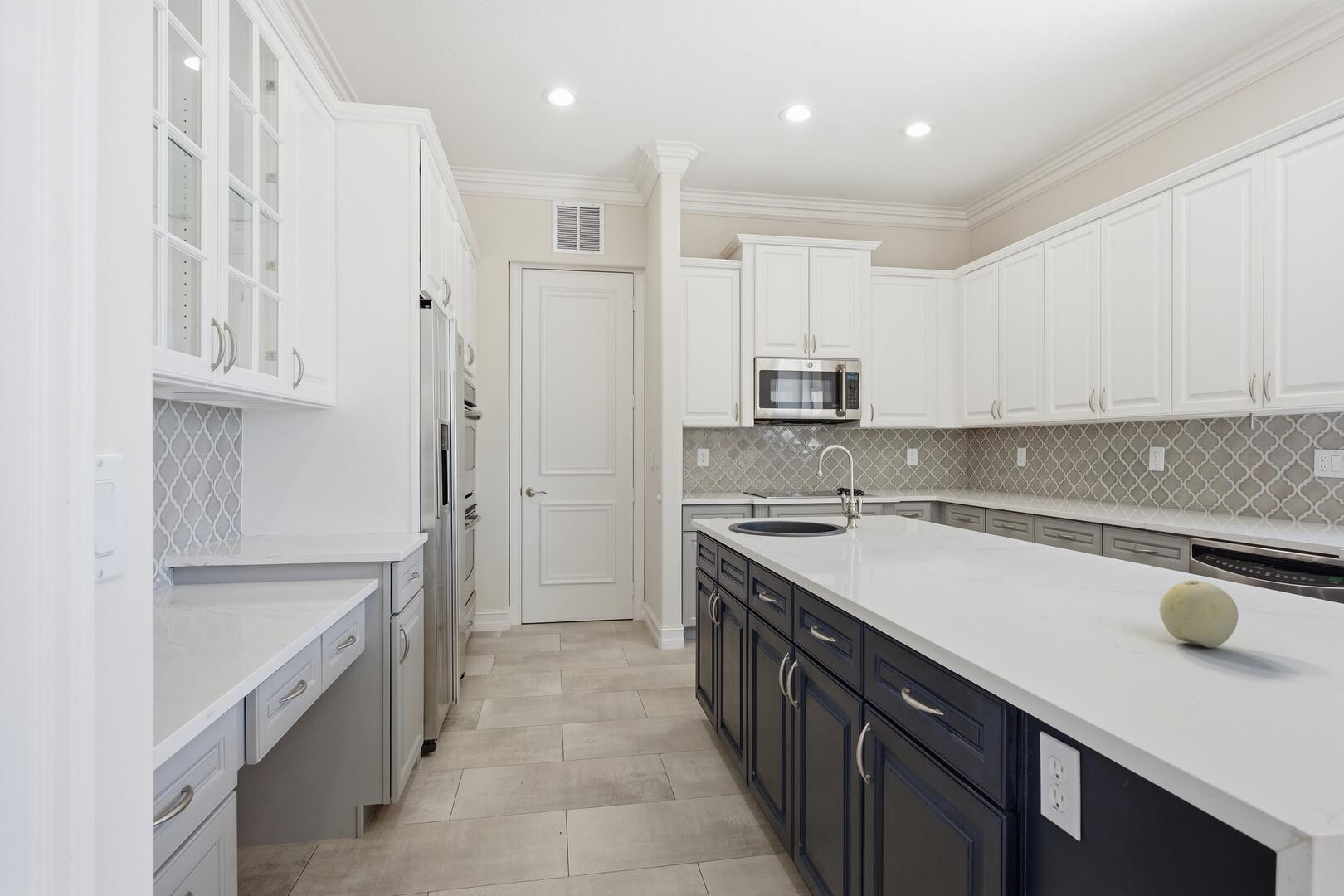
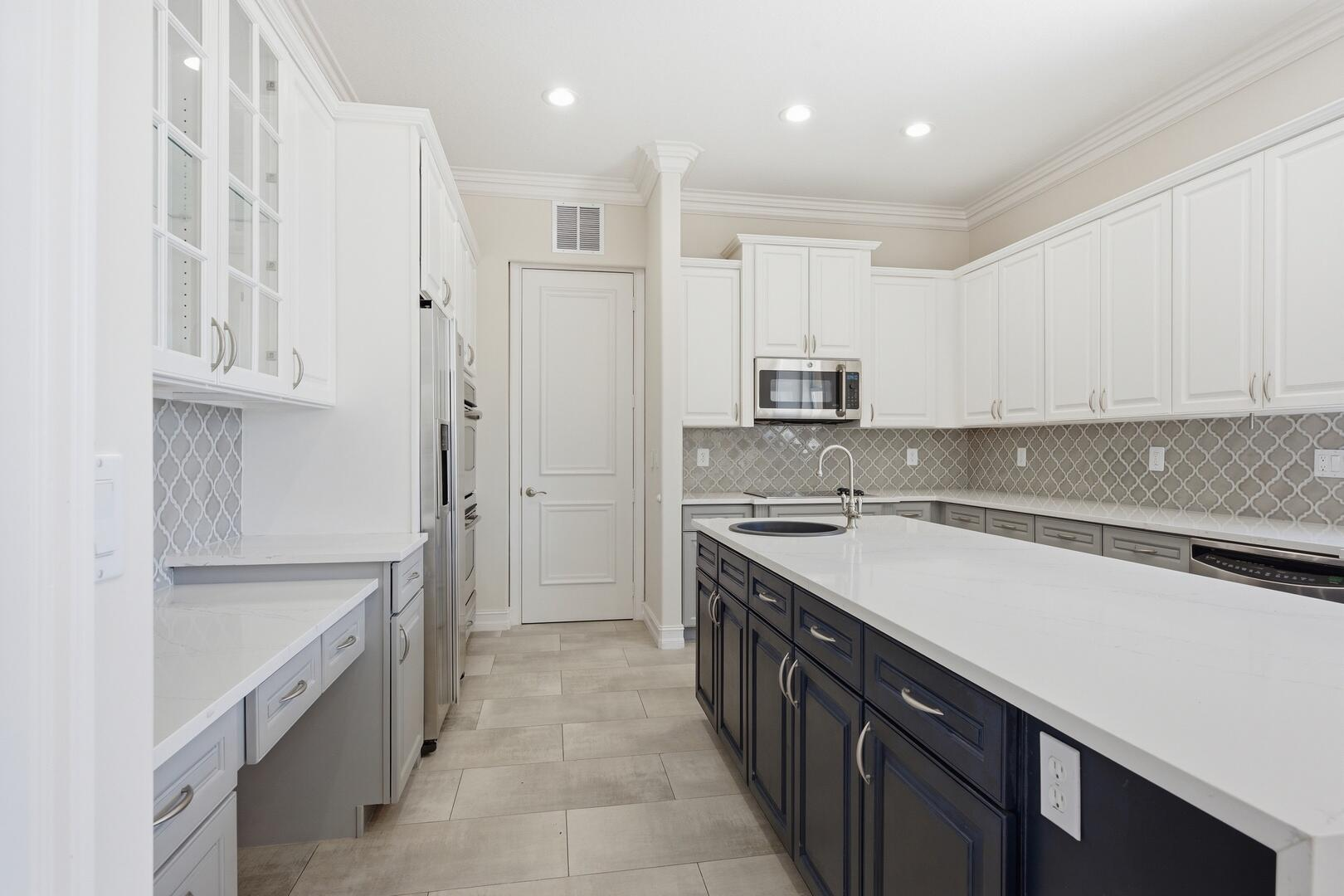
- fruit (1196, 613)
